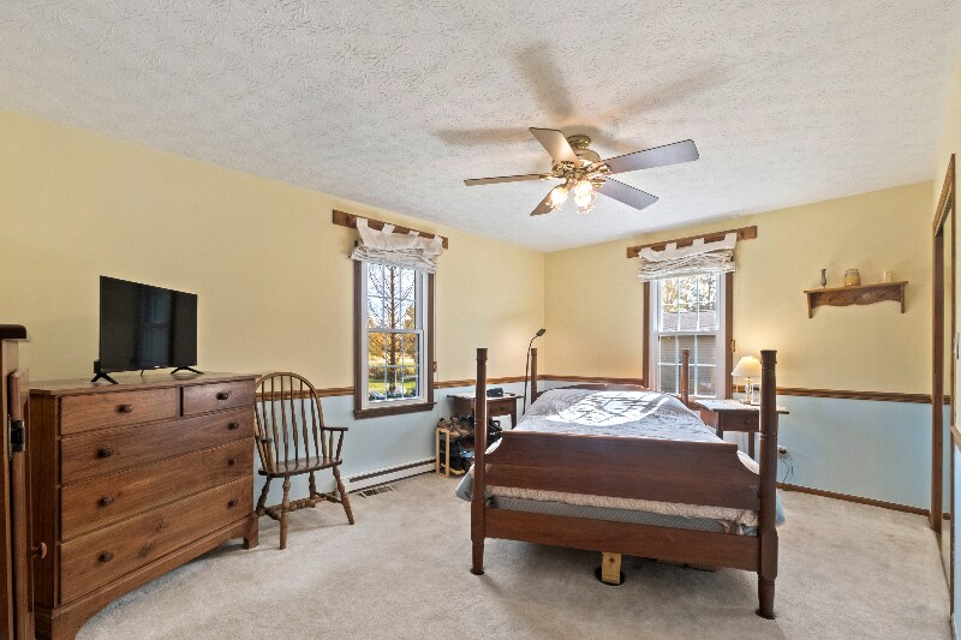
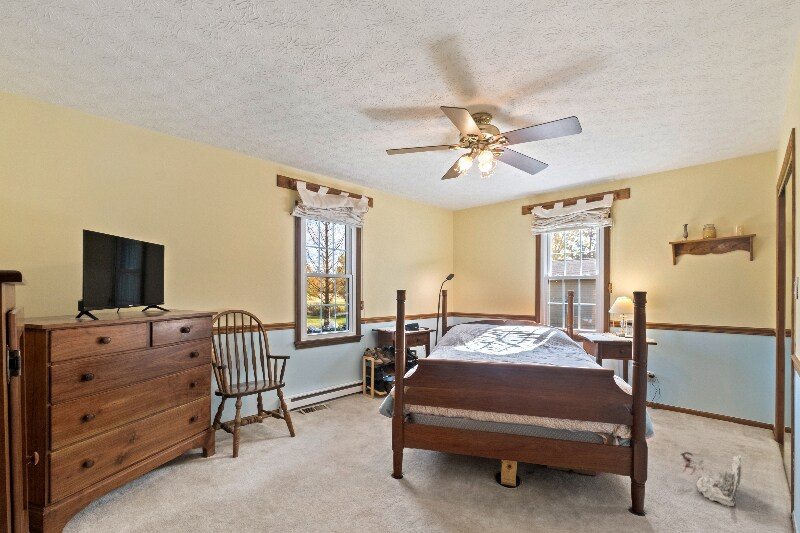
+ bag (710, 471)
